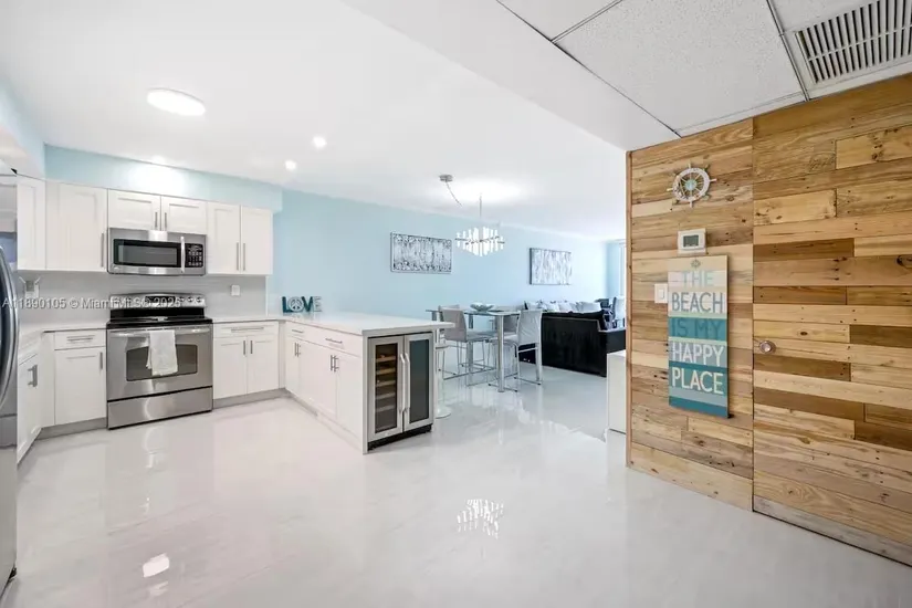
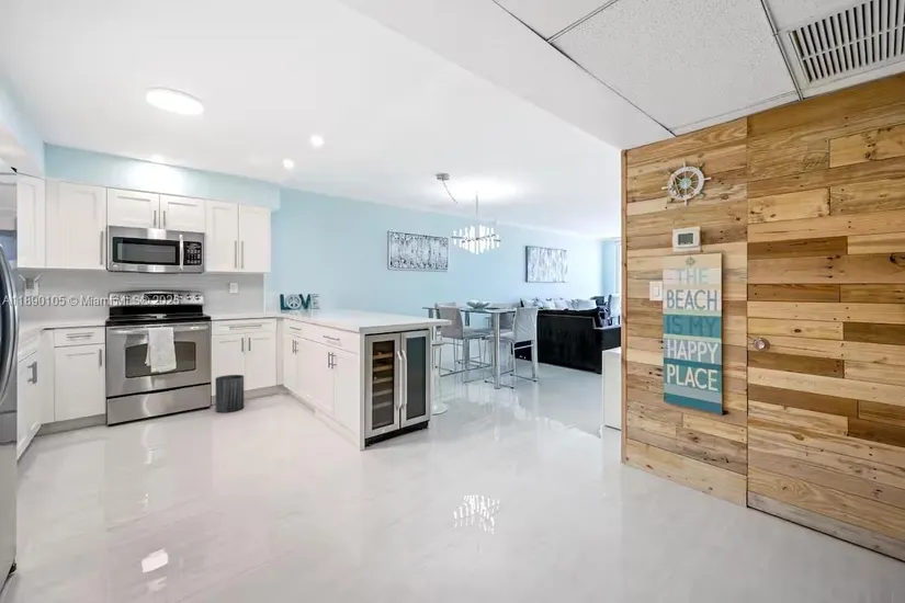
+ trash can (229, 392)
